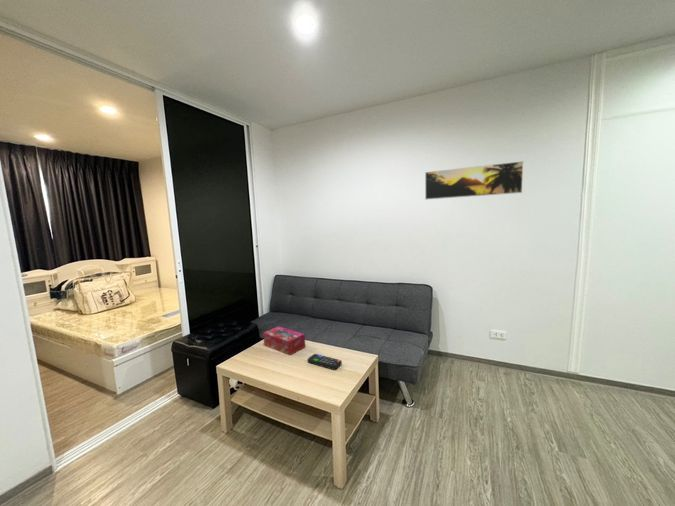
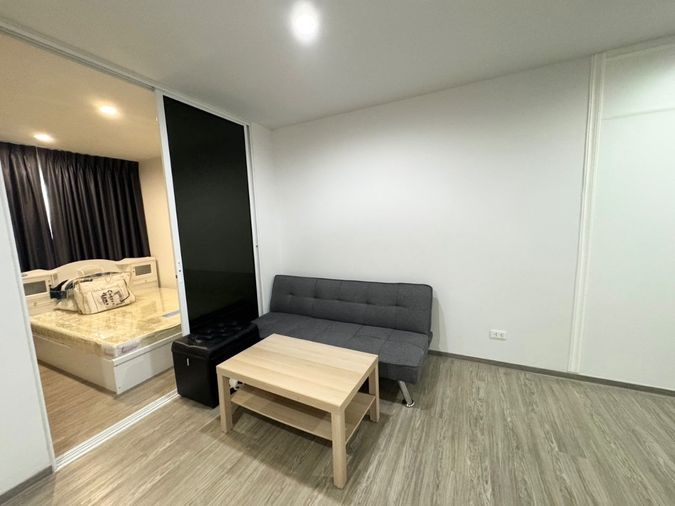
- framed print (470, 181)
- tissue box (284, 339)
- remote control (324, 361)
